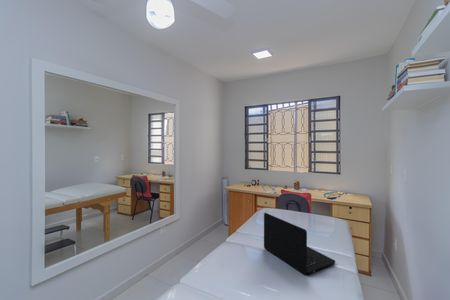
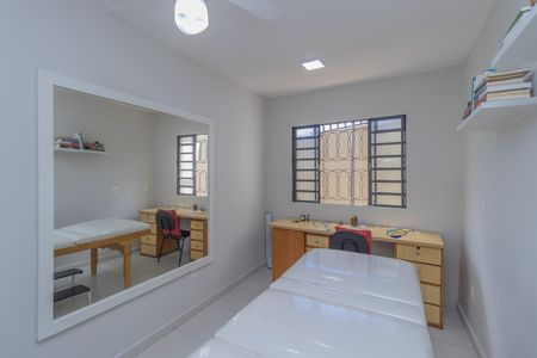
- laptop (297, 236)
